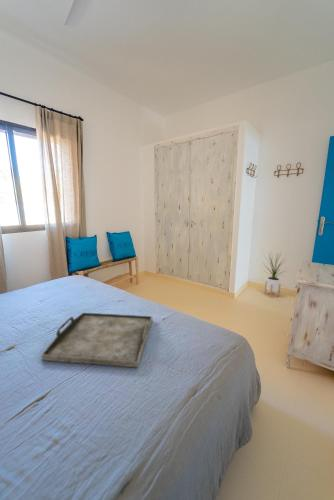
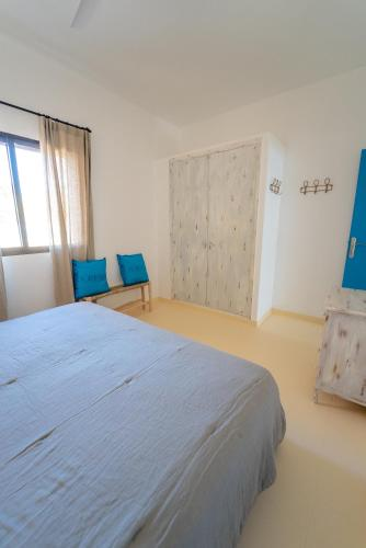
- house plant (274, 273)
- serving tray (105, 330)
